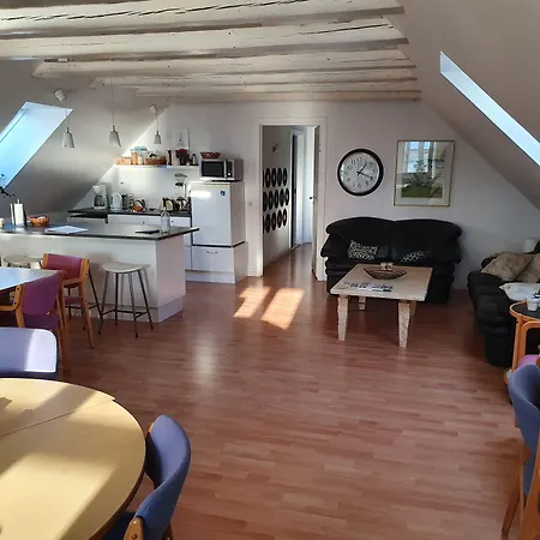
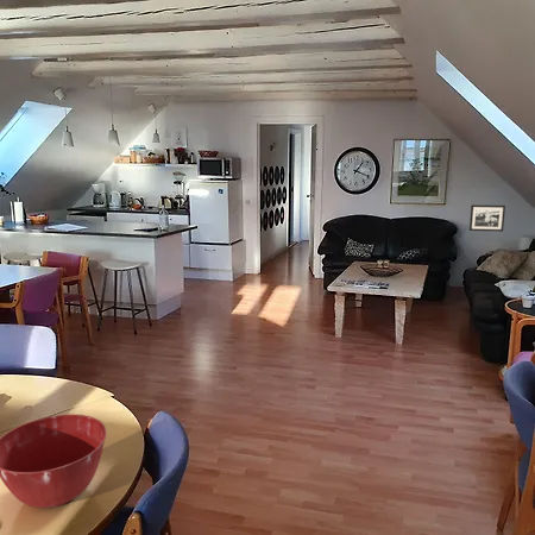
+ mixing bowl (52, 466)
+ picture frame (486, 218)
